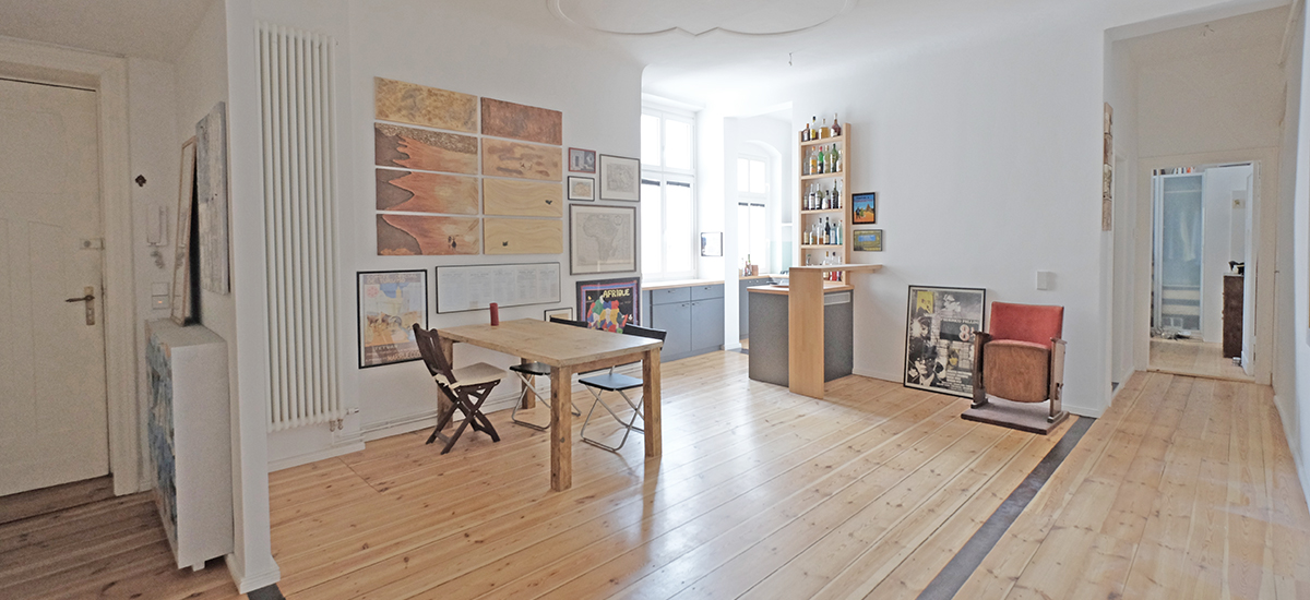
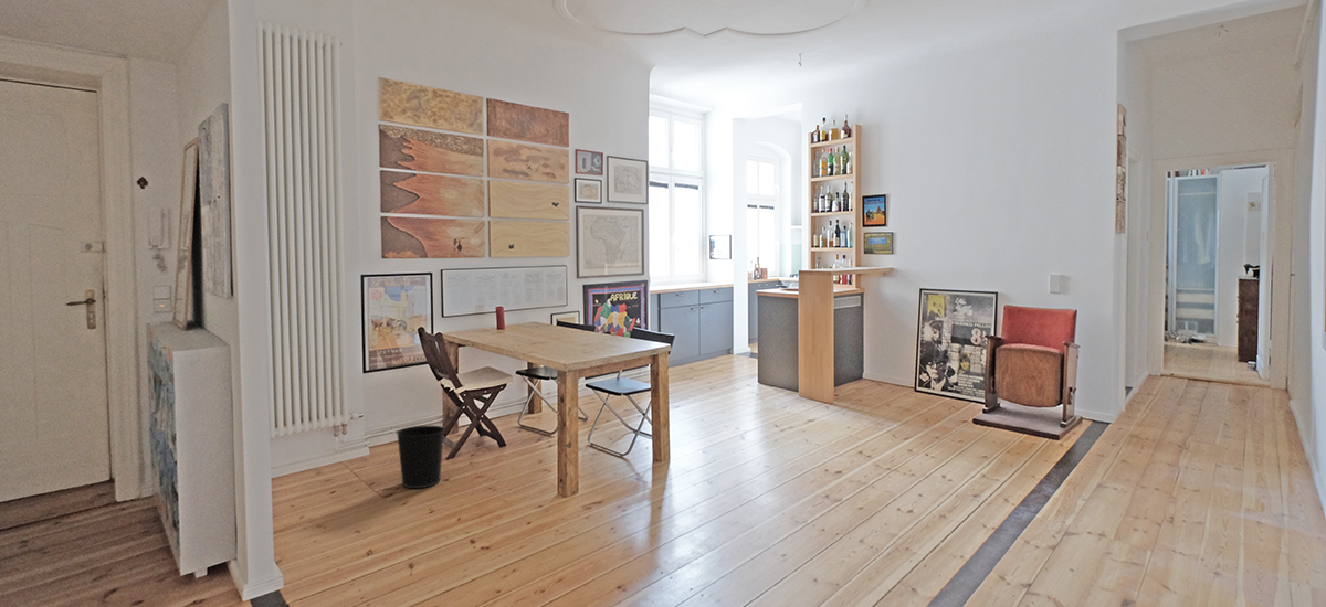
+ wastebasket (421, 456)
